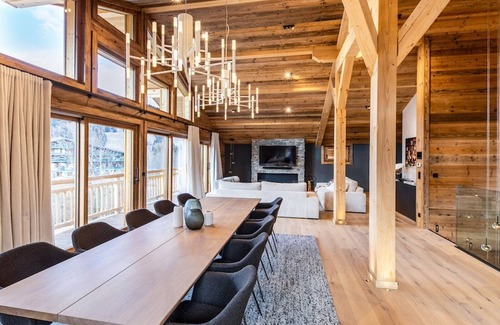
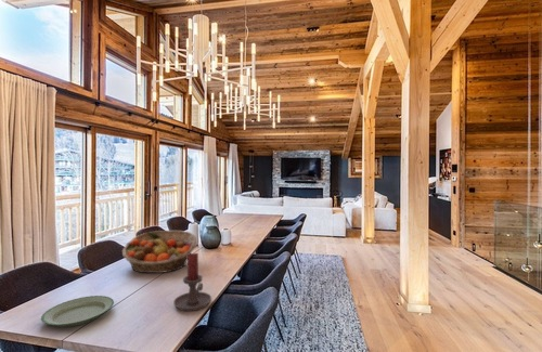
+ candle holder (194, 276)
+ fruit basket (160, 250)
+ plate (79, 312)
